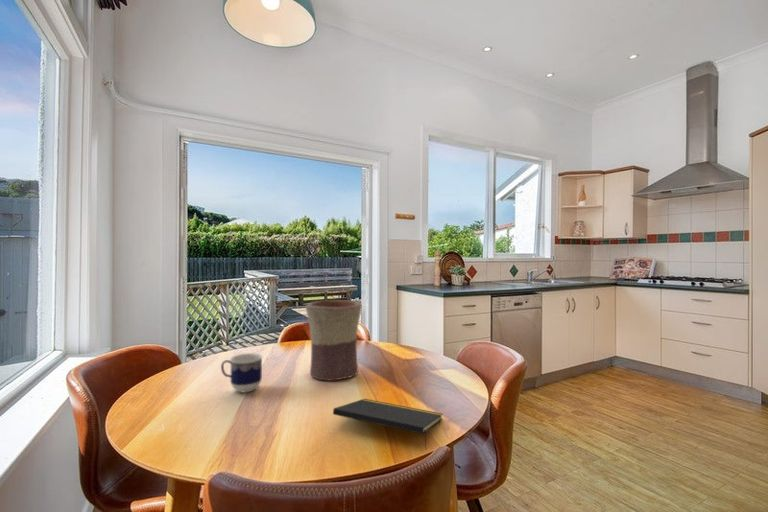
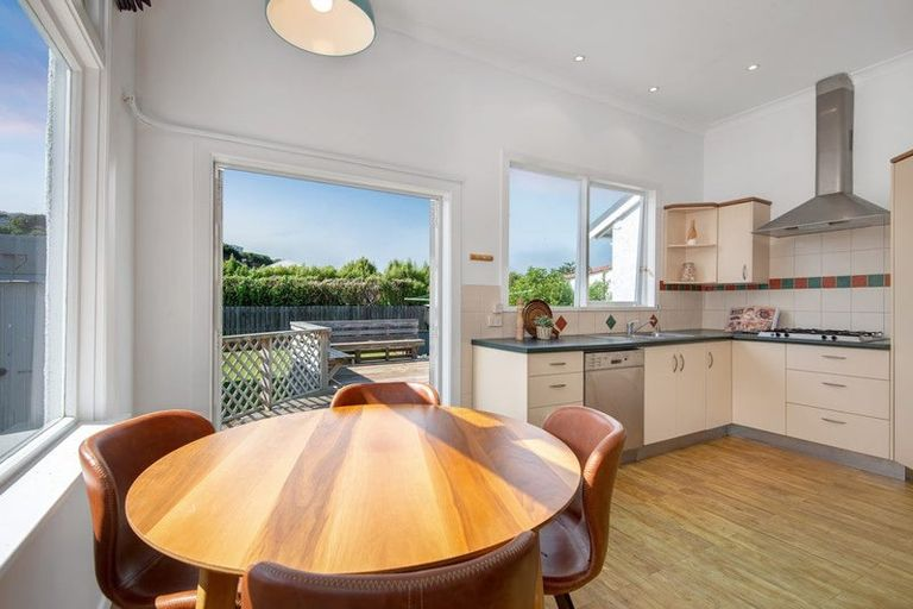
- flower pot (333, 337)
- notepad (389, 414)
- cup (241, 373)
